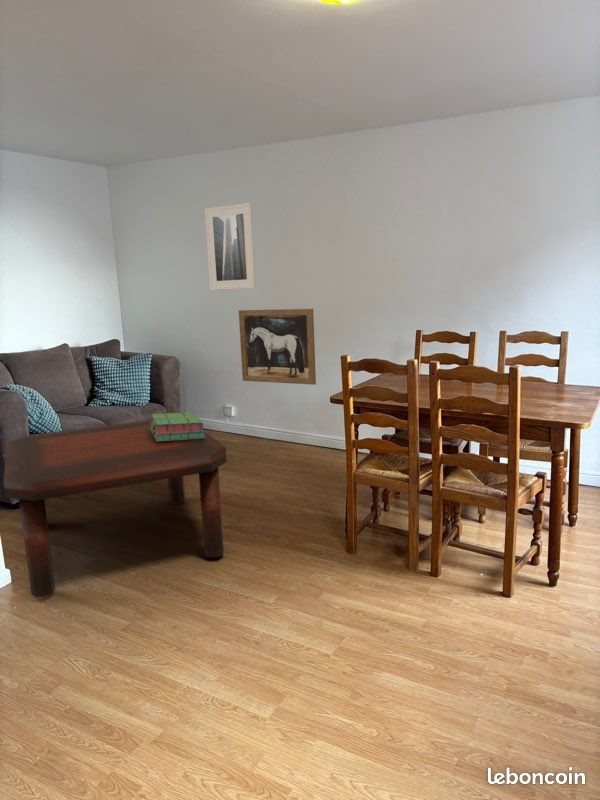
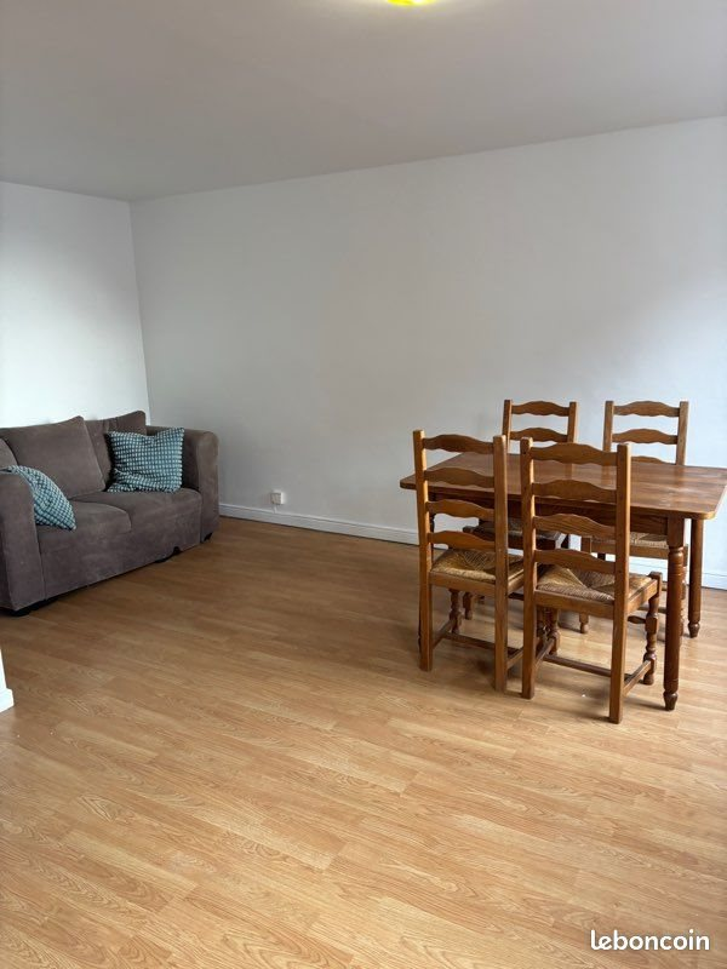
- stack of books (176, 426)
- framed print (230, 248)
- coffee table (114, 487)
- wall art (276, 346)
